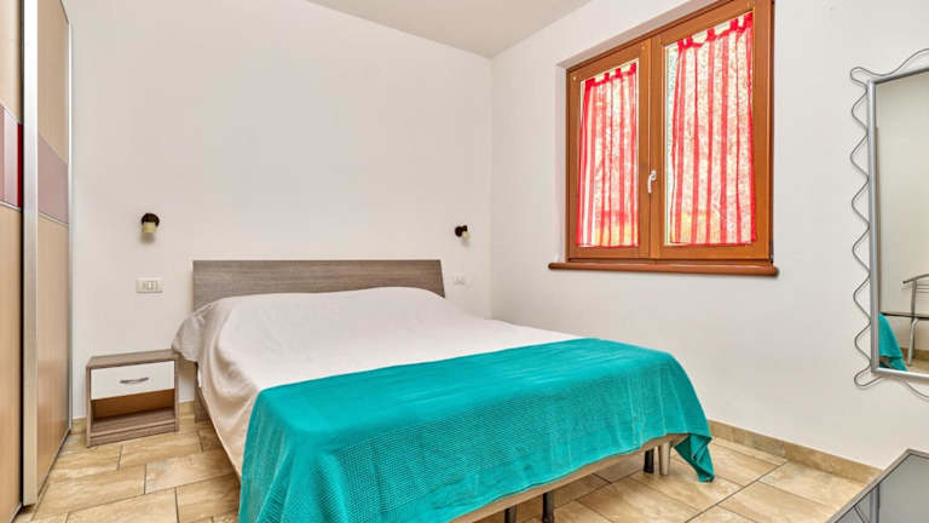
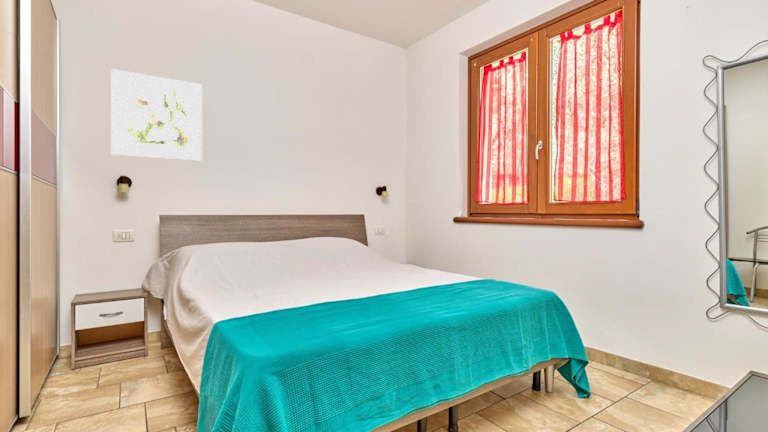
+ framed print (158, 117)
